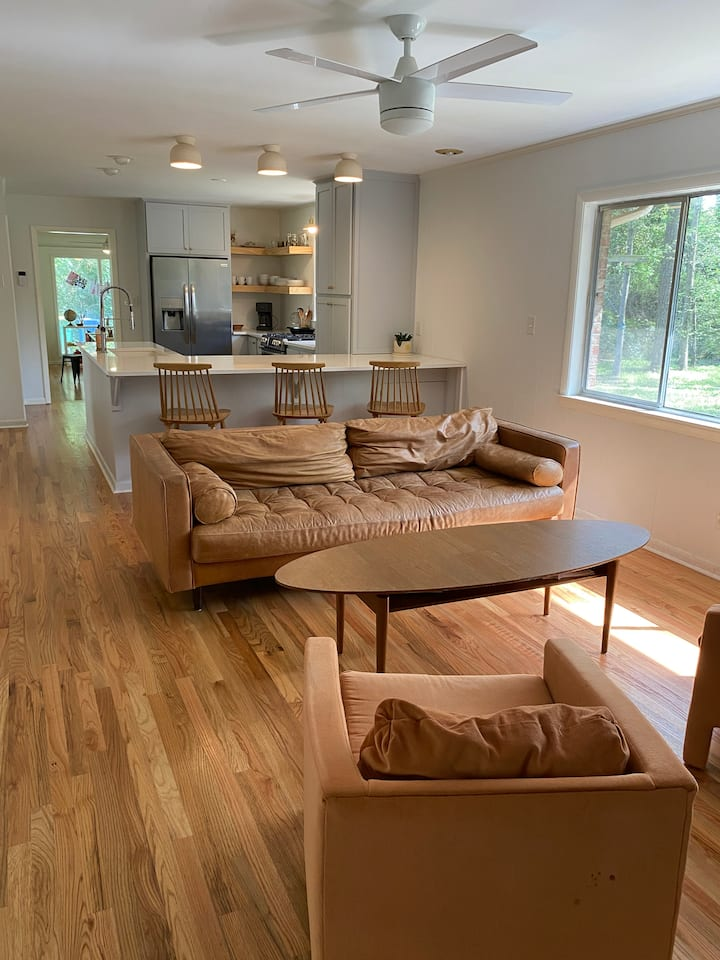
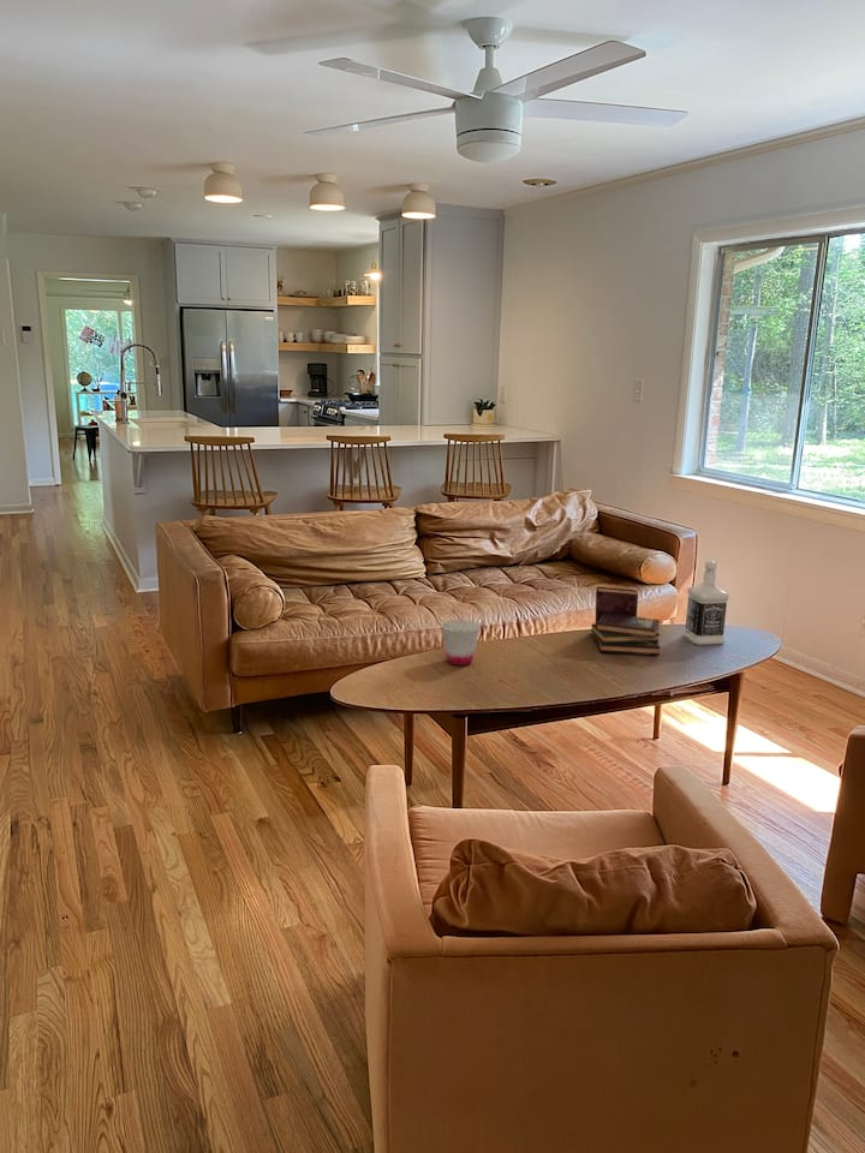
+ book (626, 616)
+ bottle (706, 601)
+ cup (459, 644)
